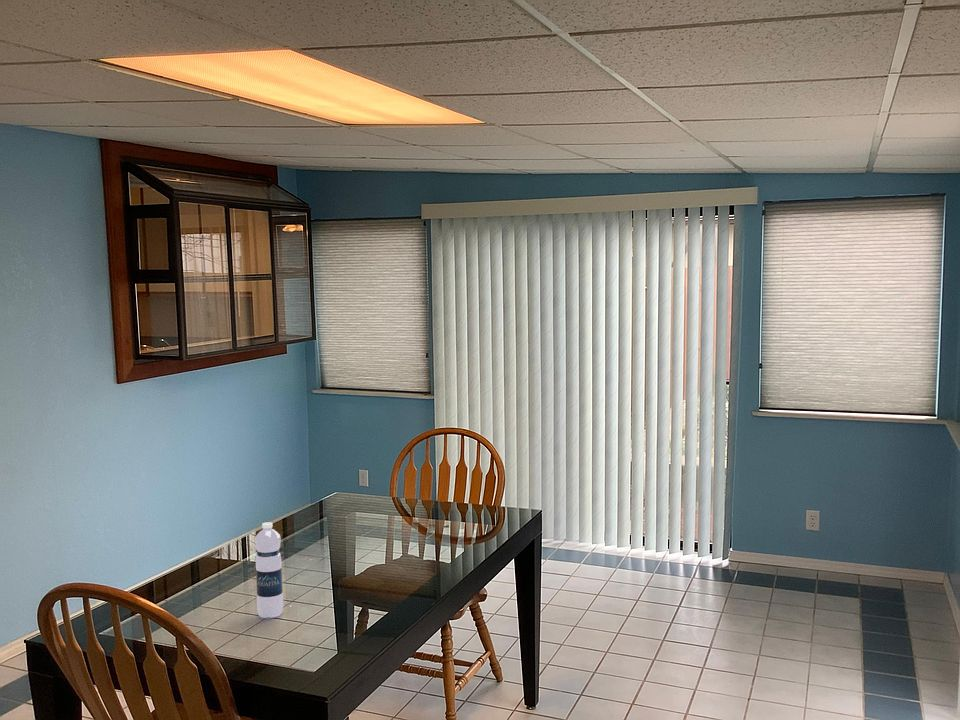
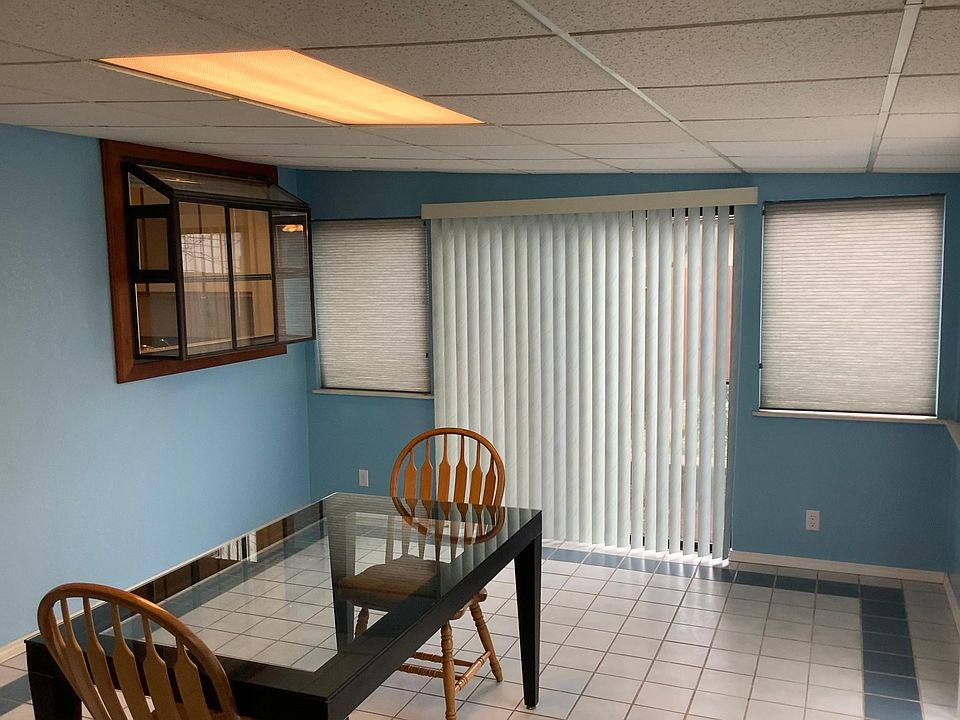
- water bottle (268, 569)
